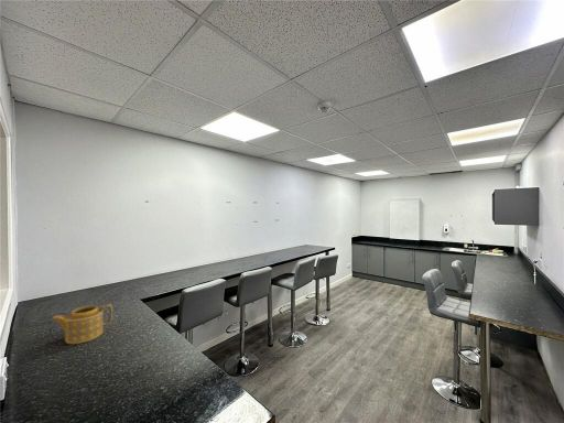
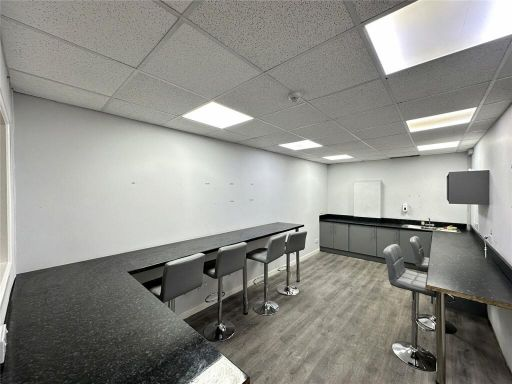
- teapot (83, 323)
